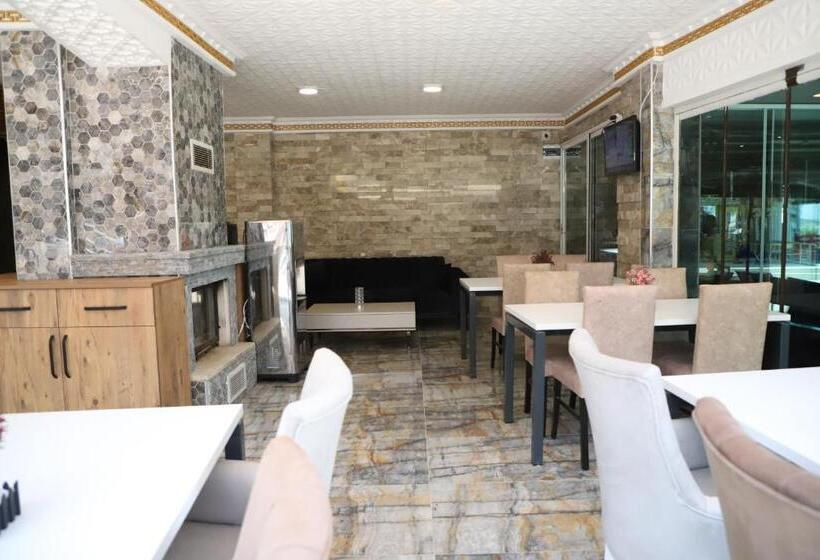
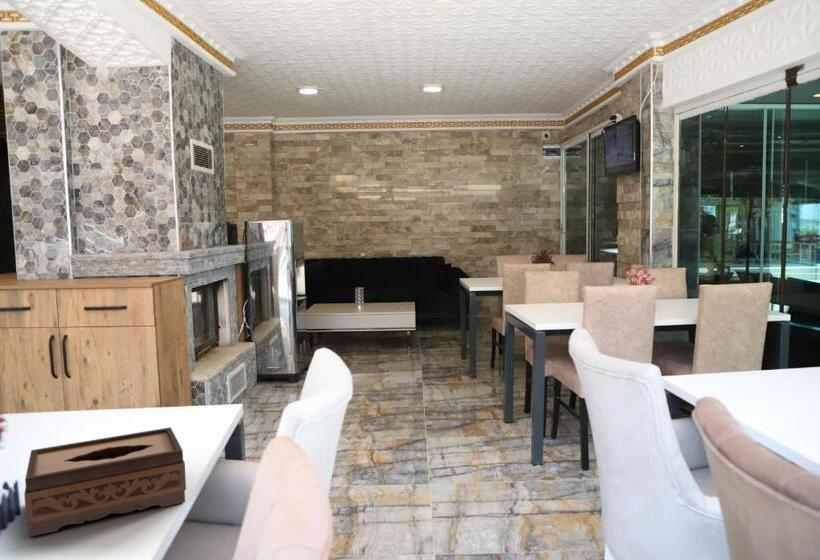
+ tissue box (107, 475)
